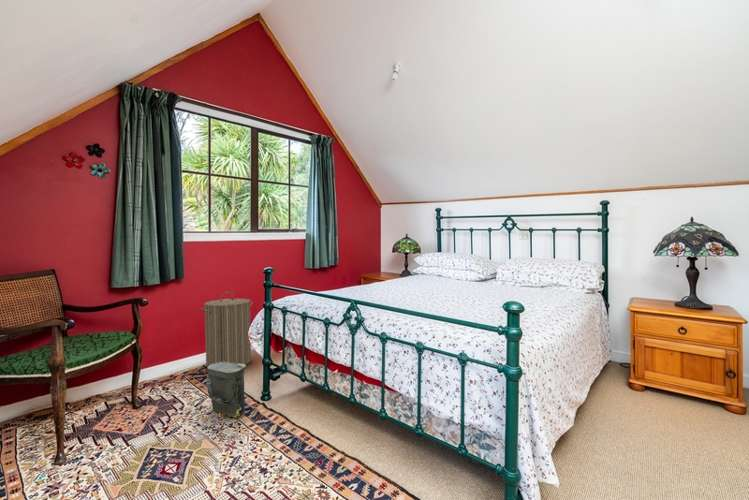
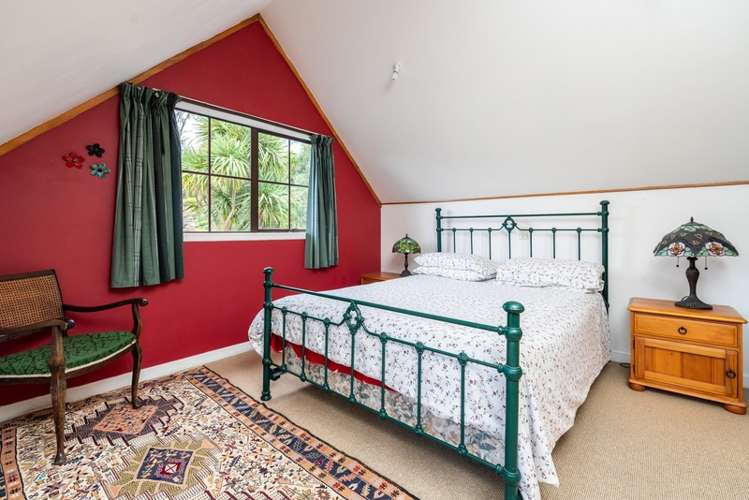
- bag (225, 389)
- laundry hamper (228, 327)
